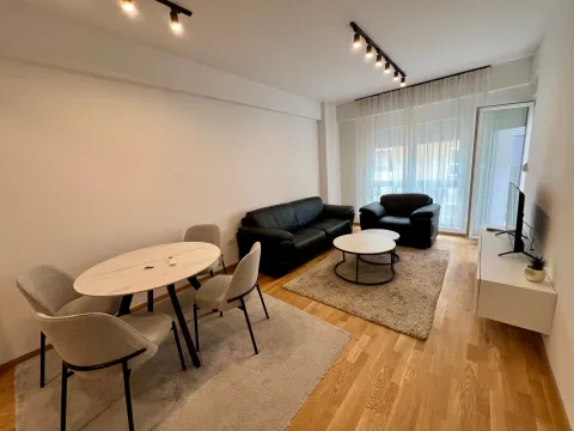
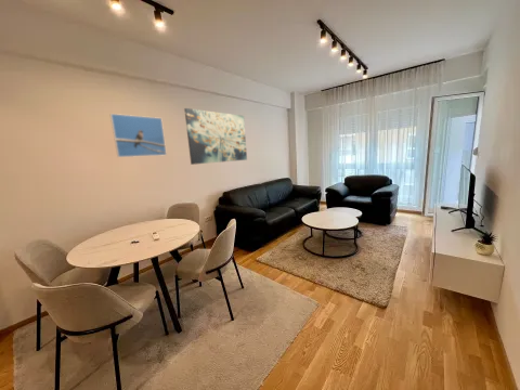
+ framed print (141, 135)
+ wall art (220, 138)
